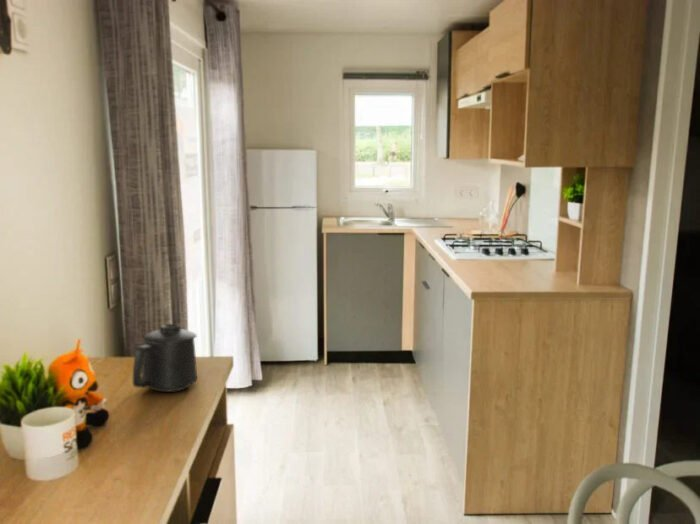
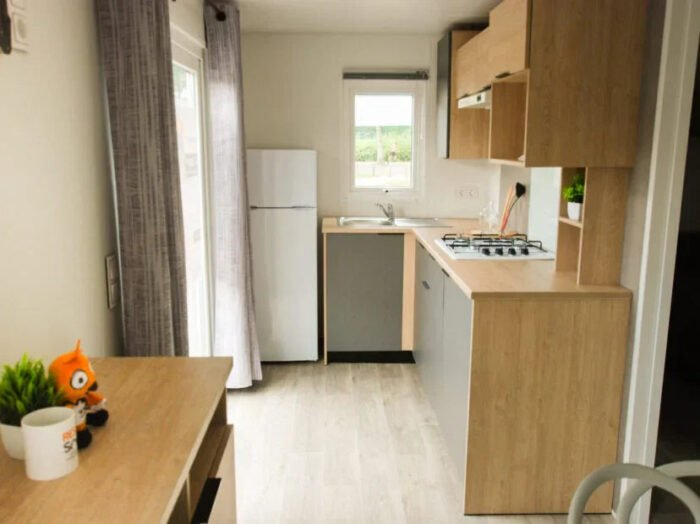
- mug (167, 358)
